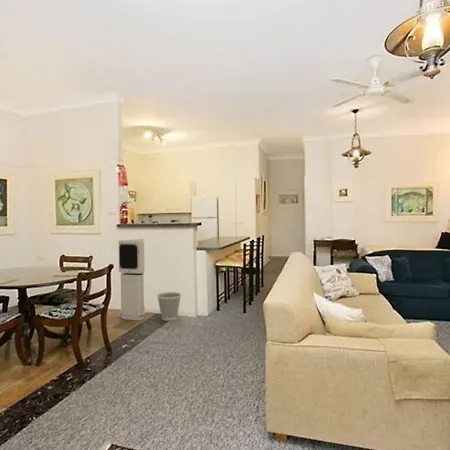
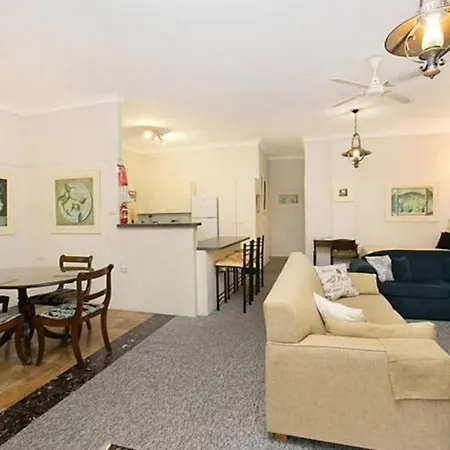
- wastebasket (169, 306)
- air purifier (136, 278)
